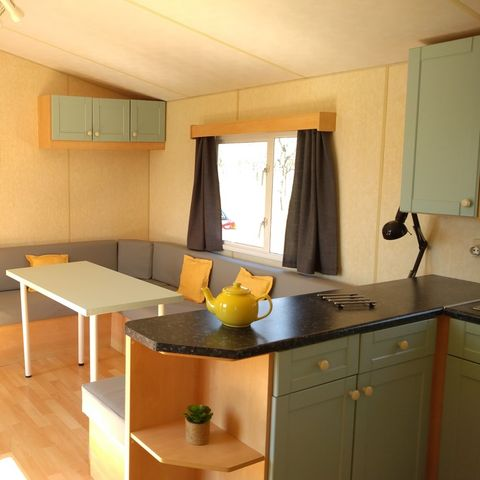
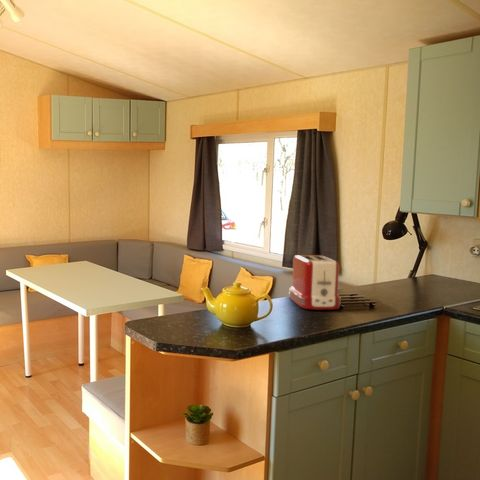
+ toaster (314, 280)
